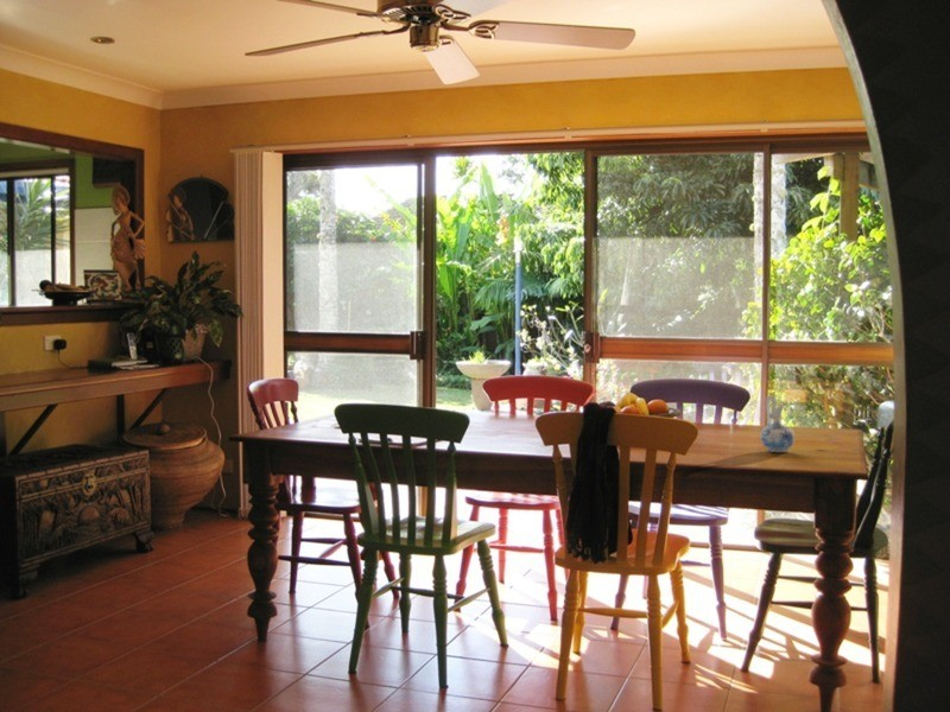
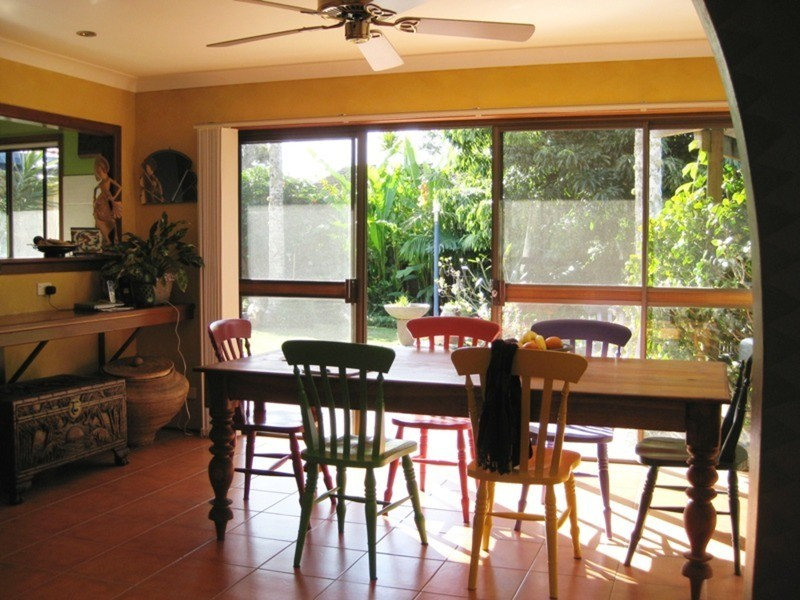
- ceramic pitcher (777, 422)
